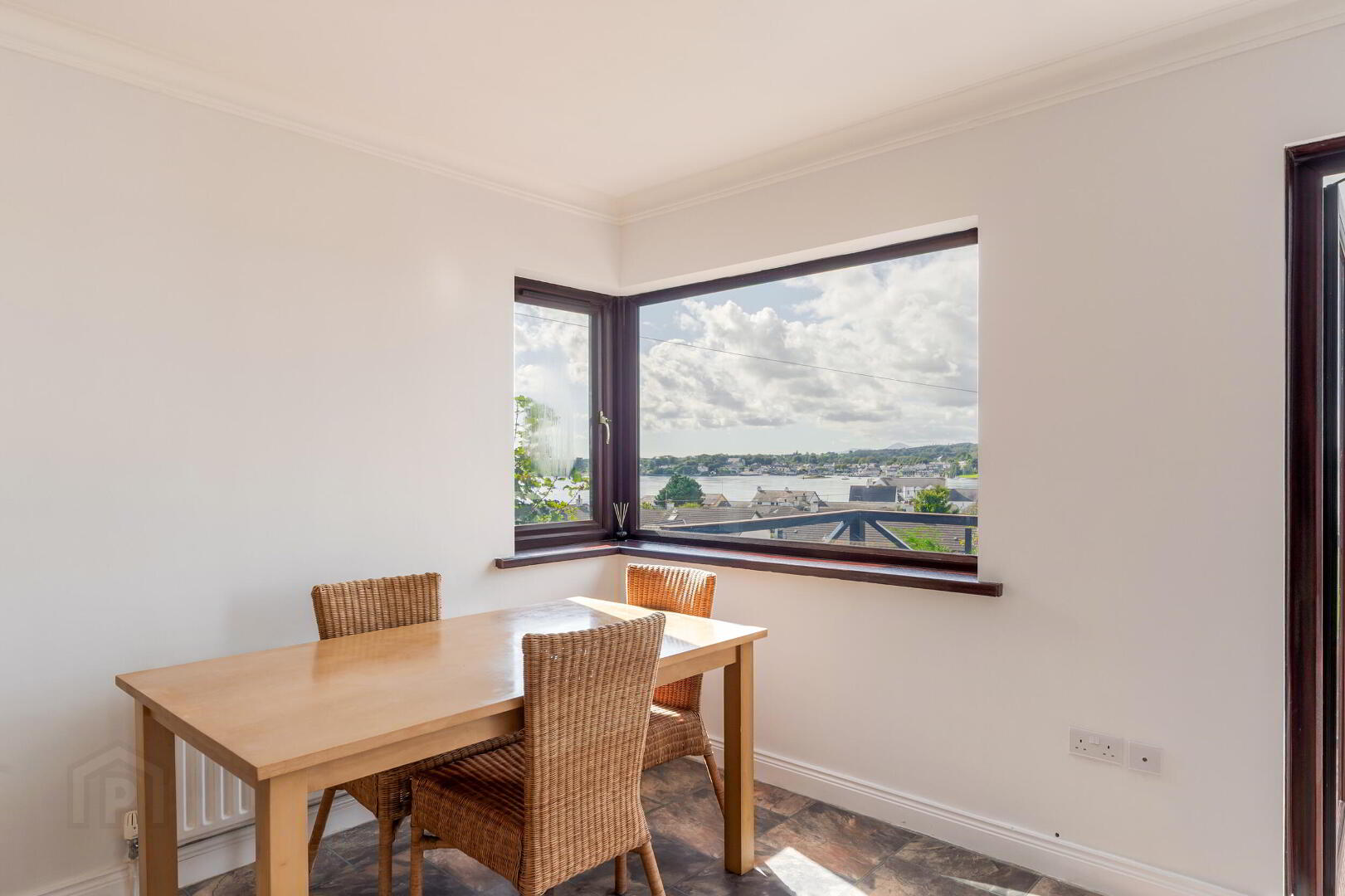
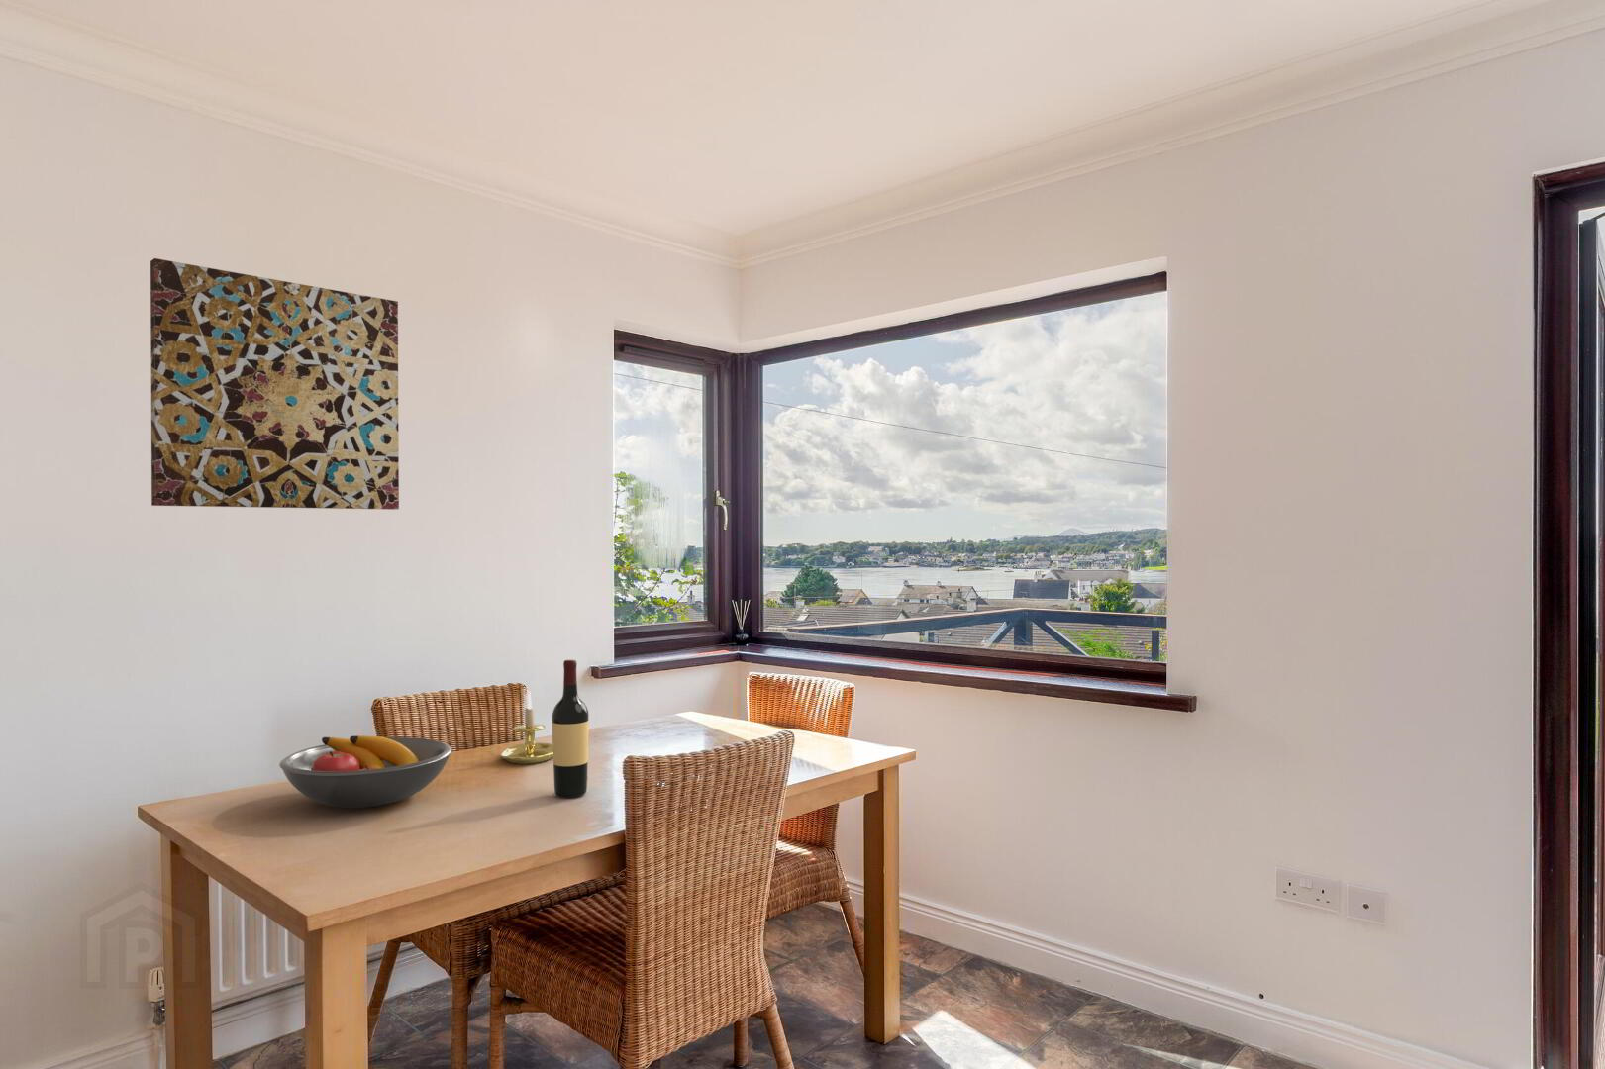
+ wine bottle (570, 727)
+ fruit bowl (369, 770)
+ candle holder (529, 724)
+ wall art (284, 395)
